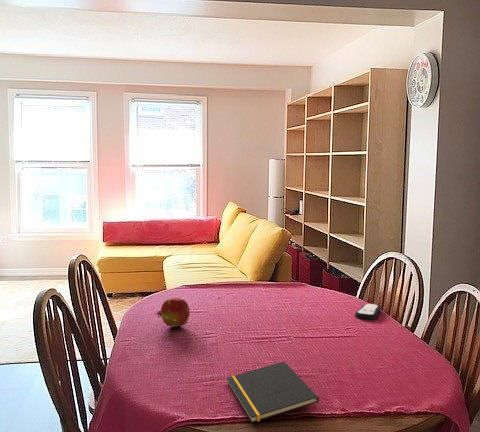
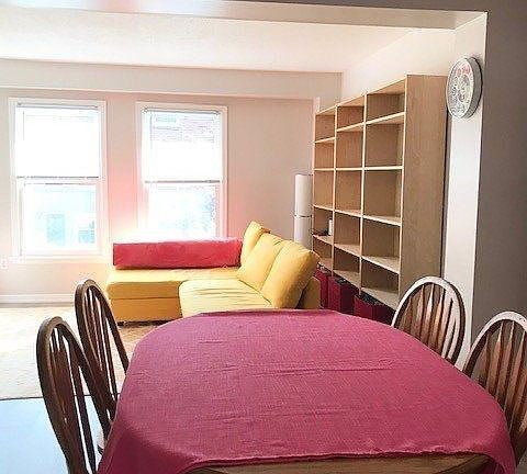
- remote control (368, 311)
- notepad (269, 389)
- fruit (172, 312)
